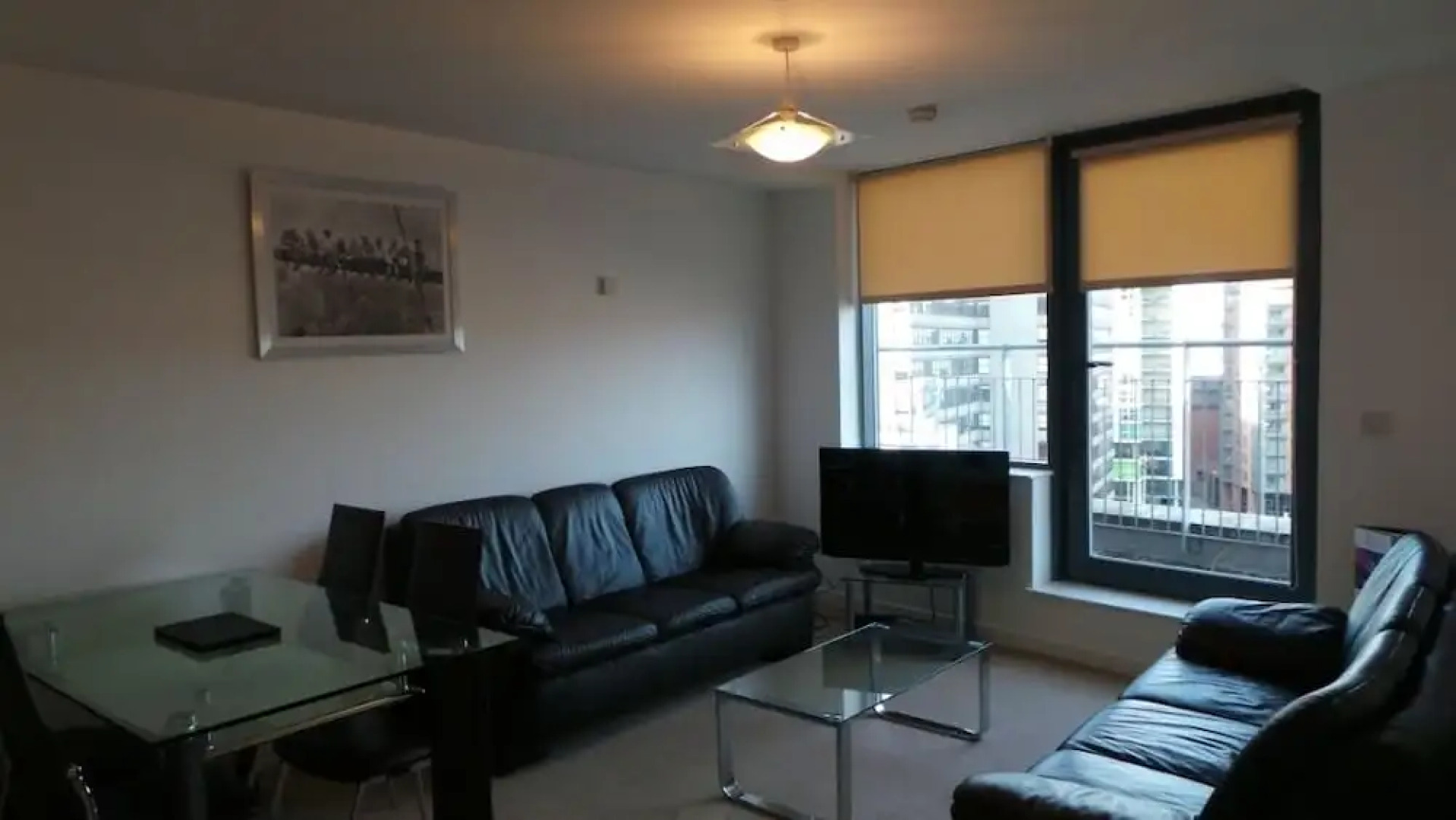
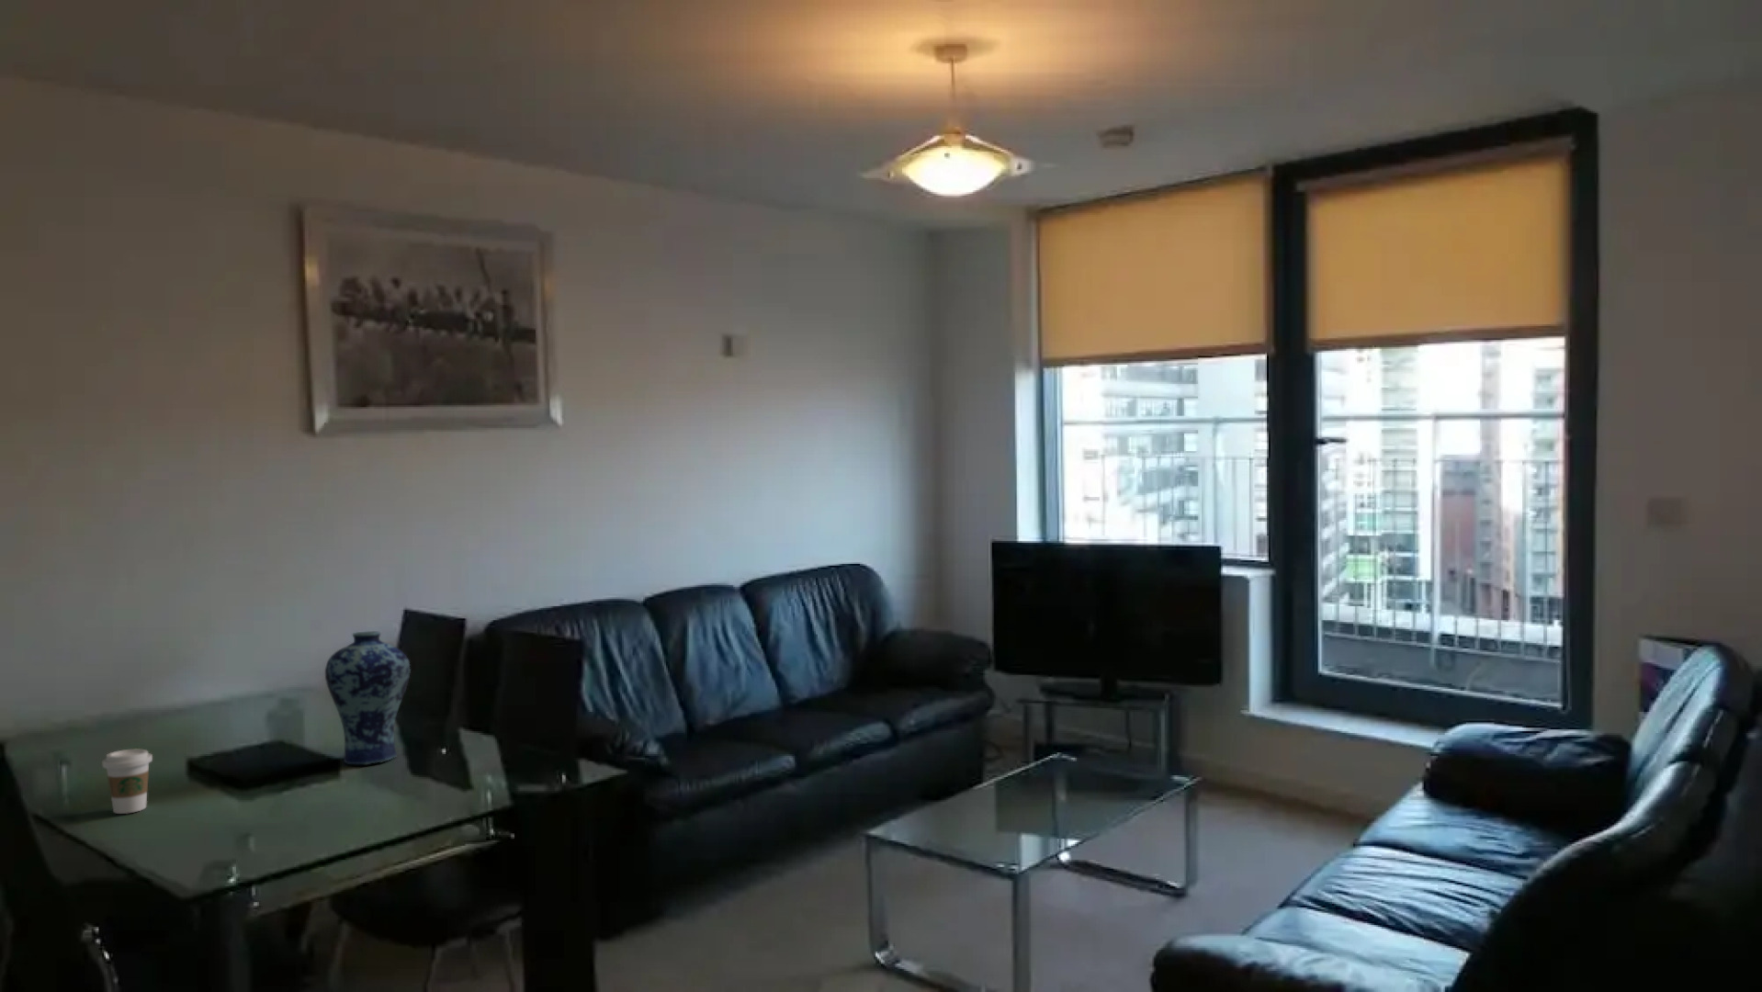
+ vase (368, 694)
+ coffee cup (128, 780)
